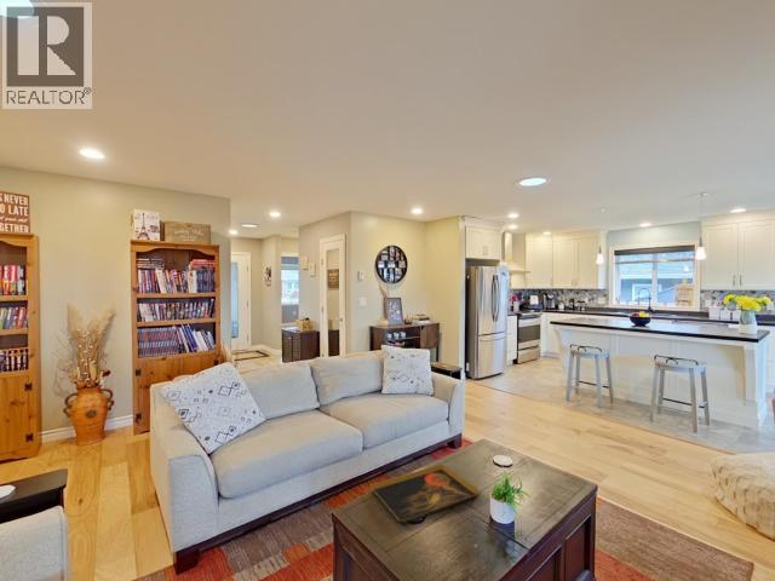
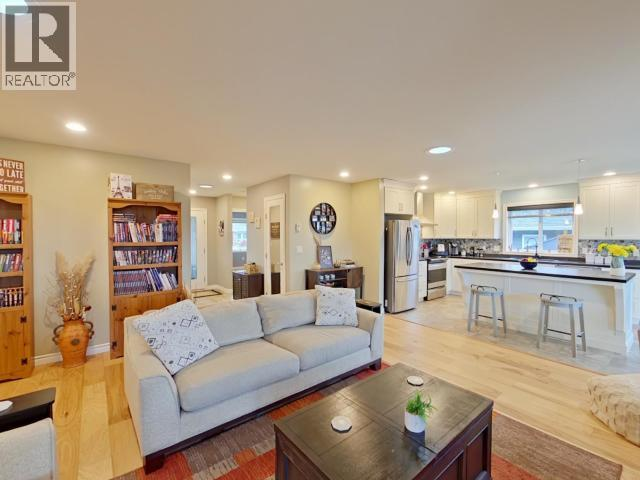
- decorative tray (424, 490)
